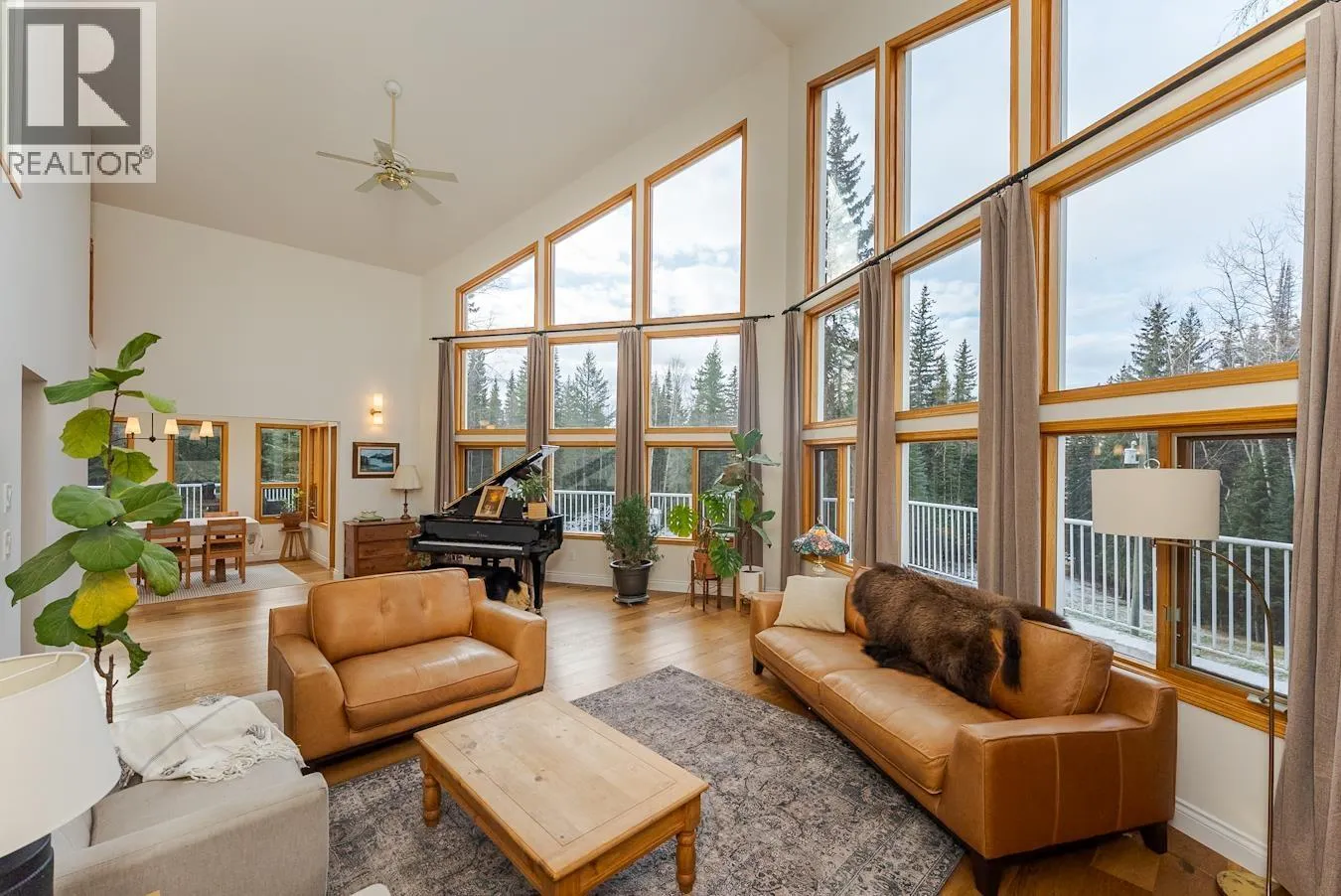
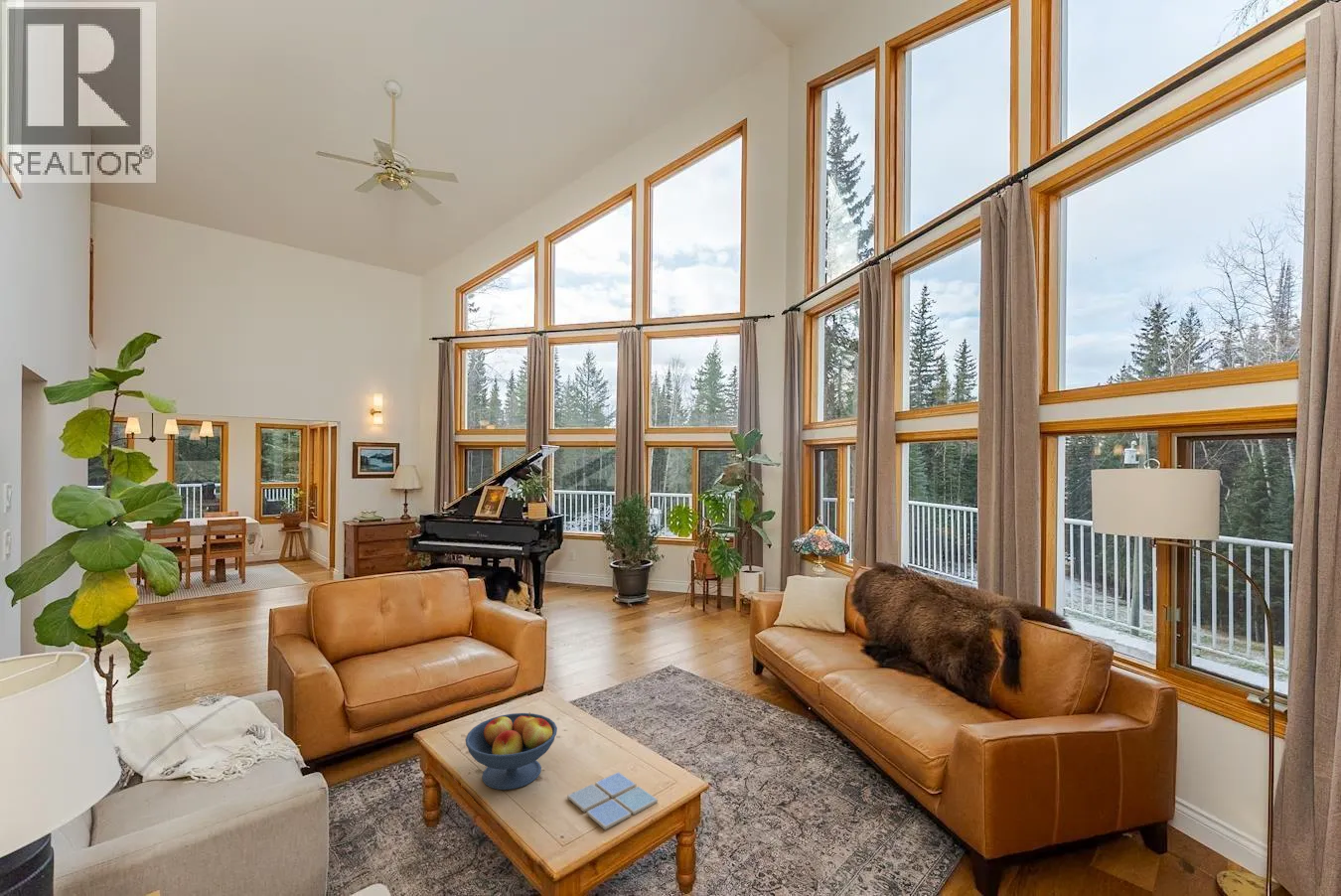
+ drink coaster (612, 798)
+ fruit bowl (512, 745)
